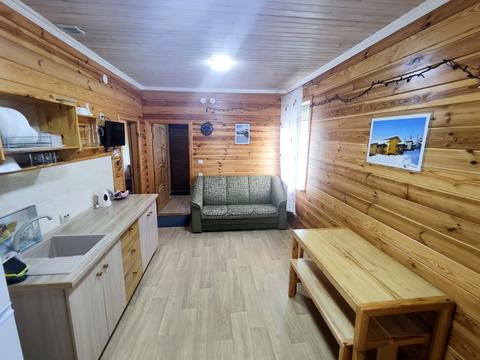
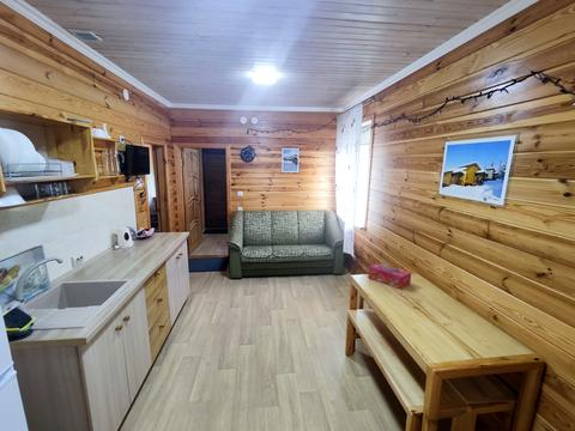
+ tissue box (388, 274)
